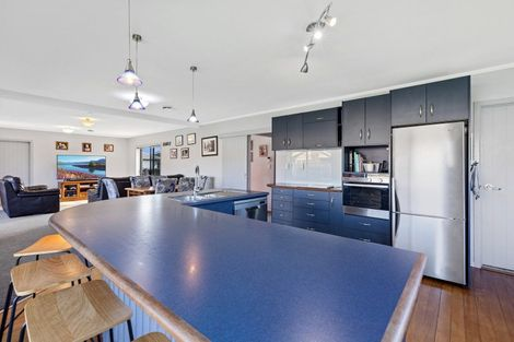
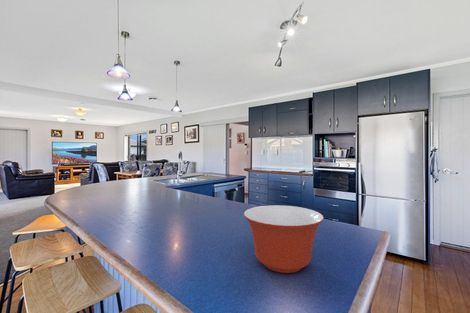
+ mixing bowl (282, 238)
